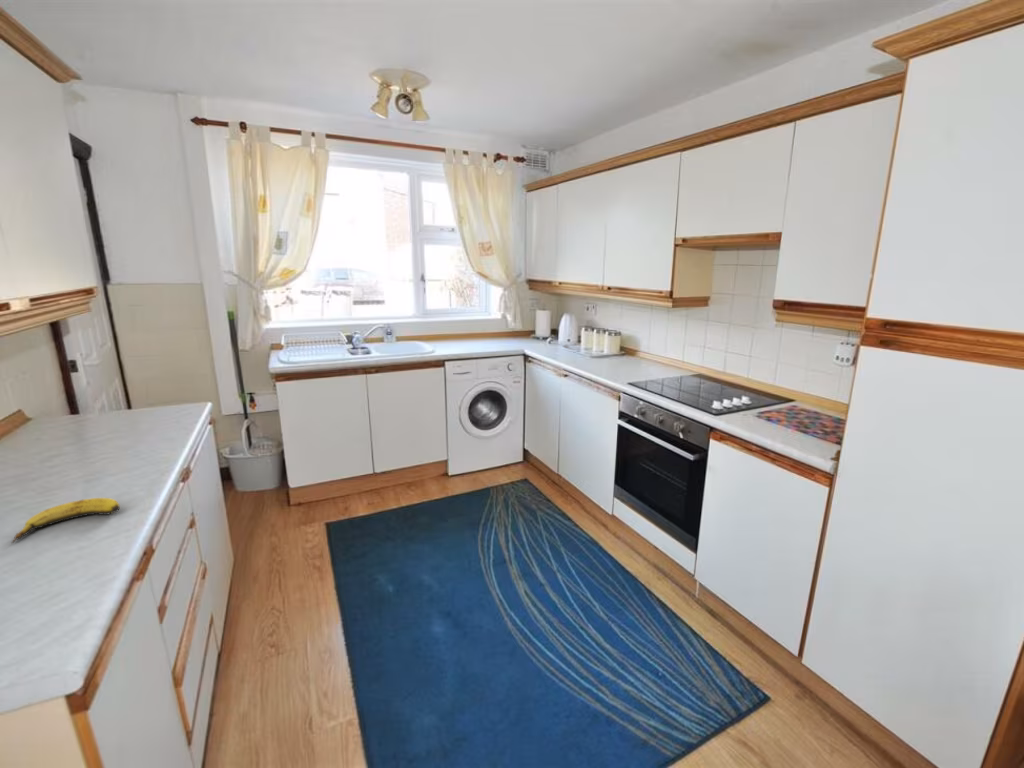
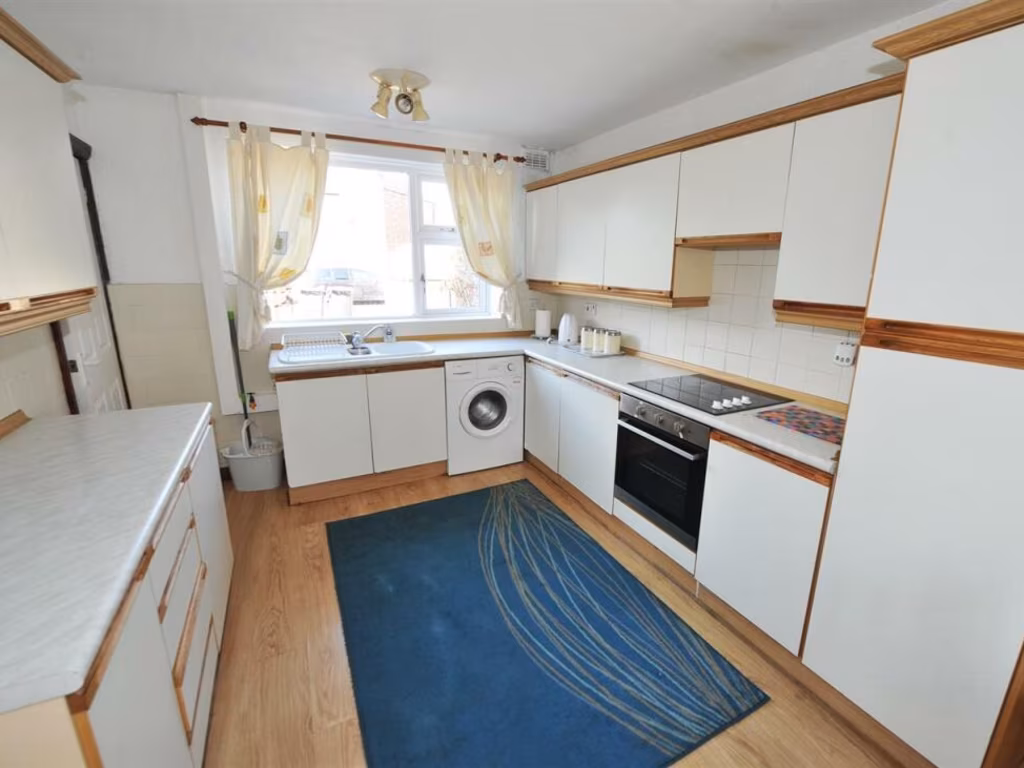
- banana (66, 514)
